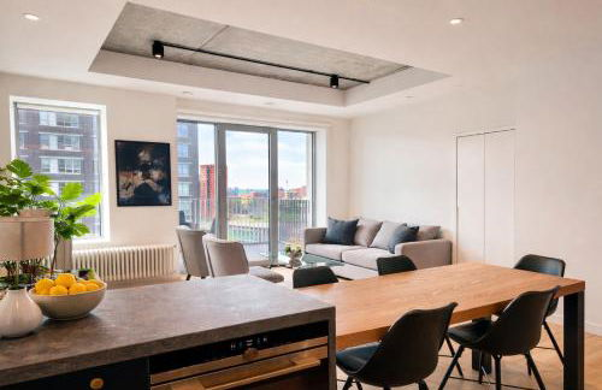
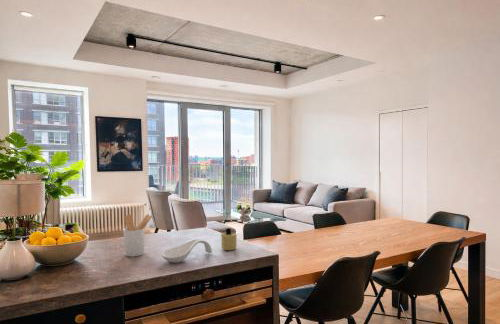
+ utensil holder (139, 233)
+ candle (229, 238)
+ spoon rest (187, 250)
